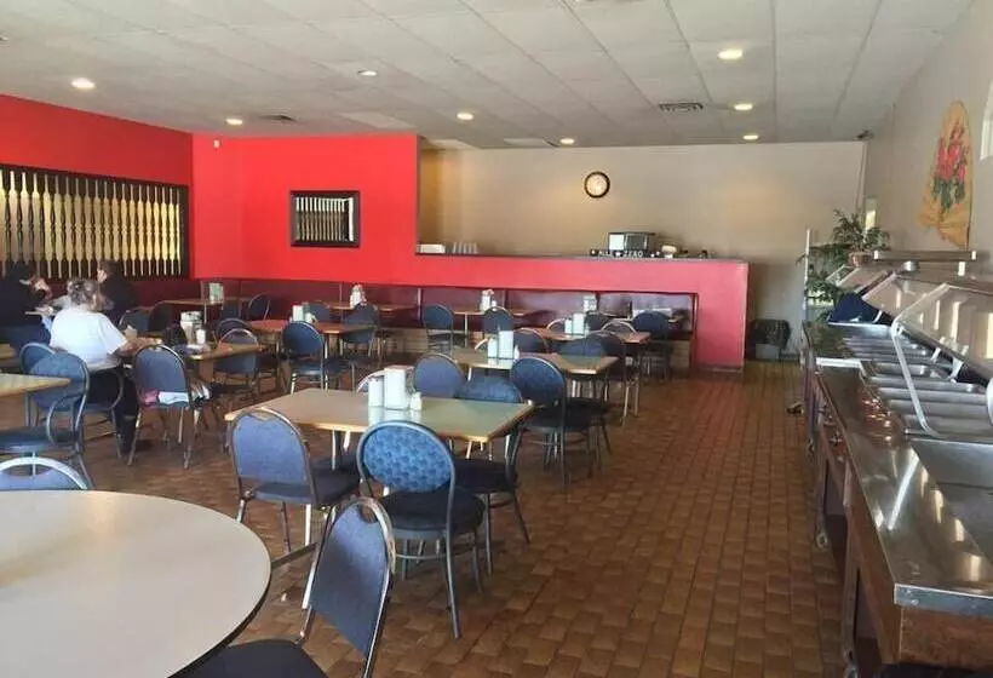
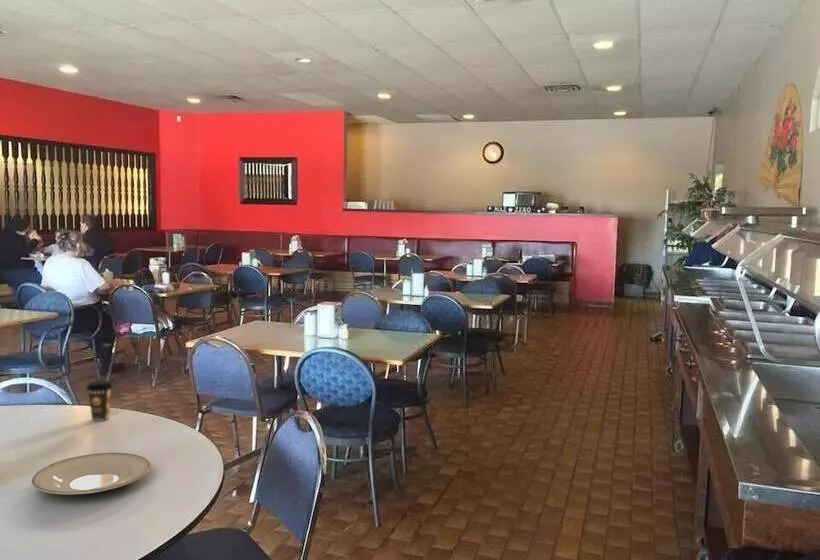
+ plate (93, 477)
+ coffee cup (100, 400)
